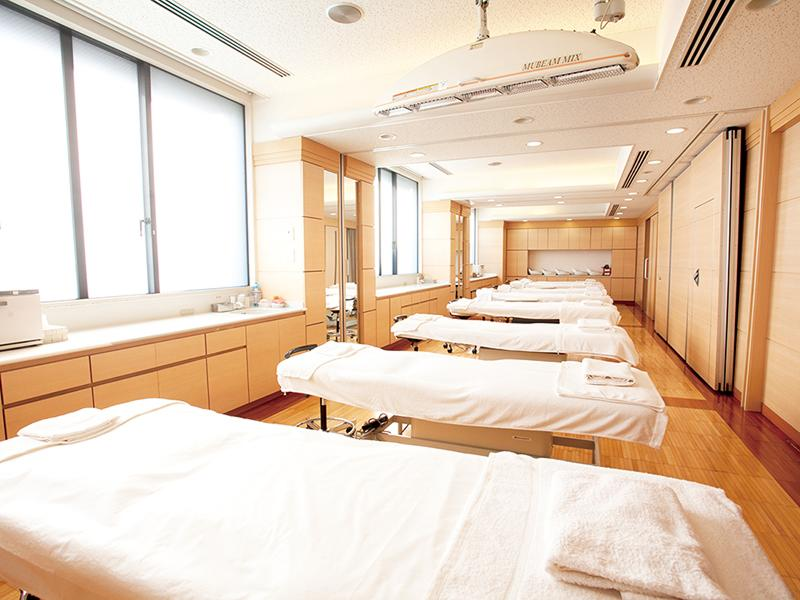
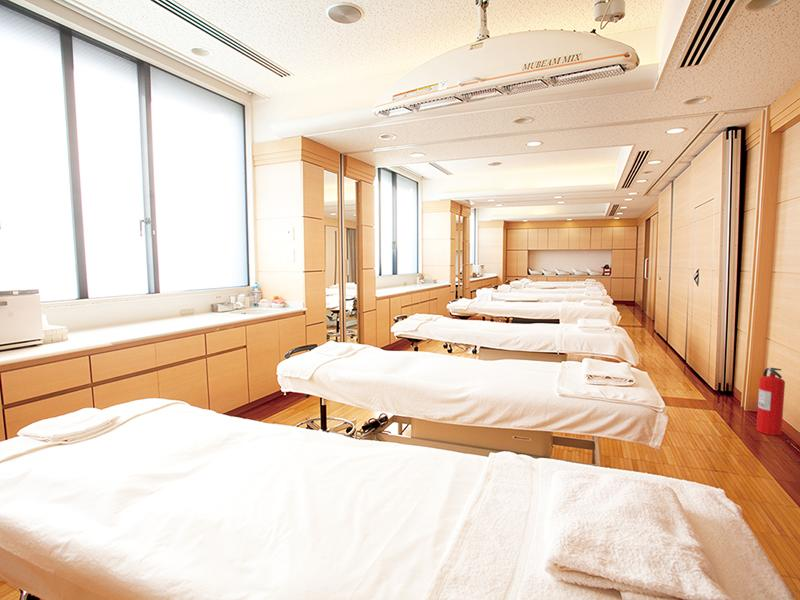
+ fire extinguisher (770, 399)
